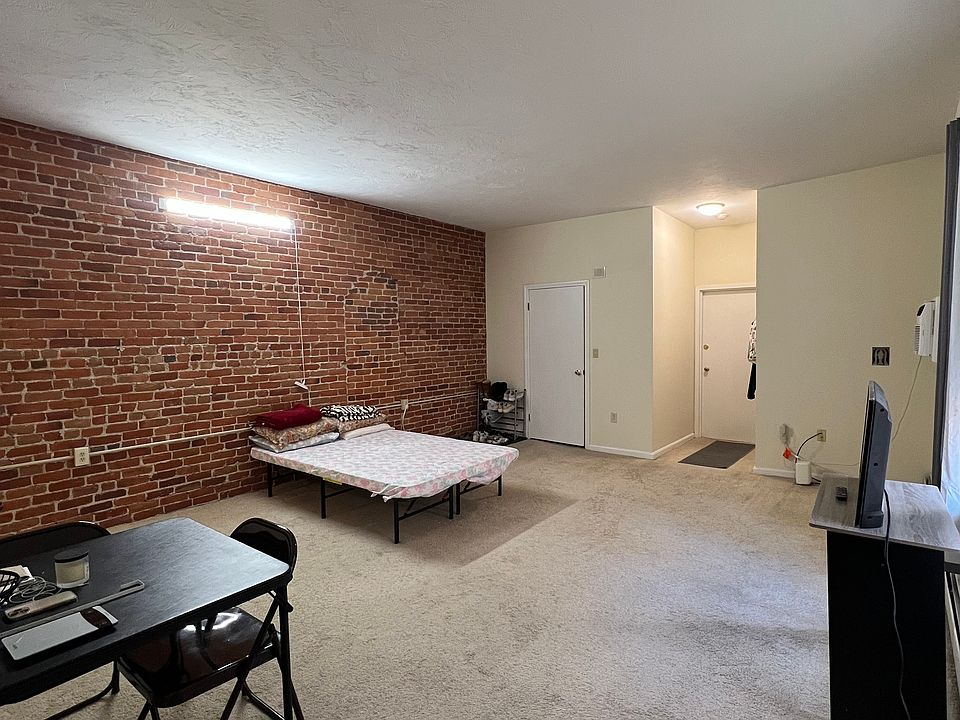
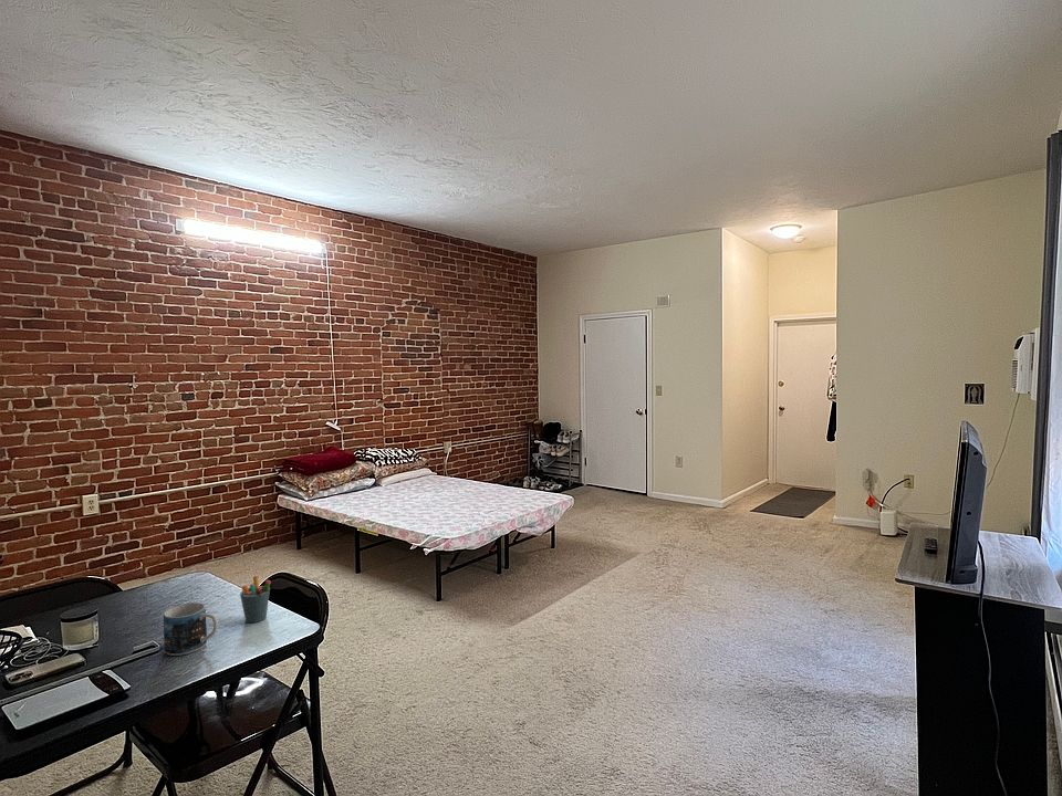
+ mug (192, 629)
+ pen holder (254, 597)
